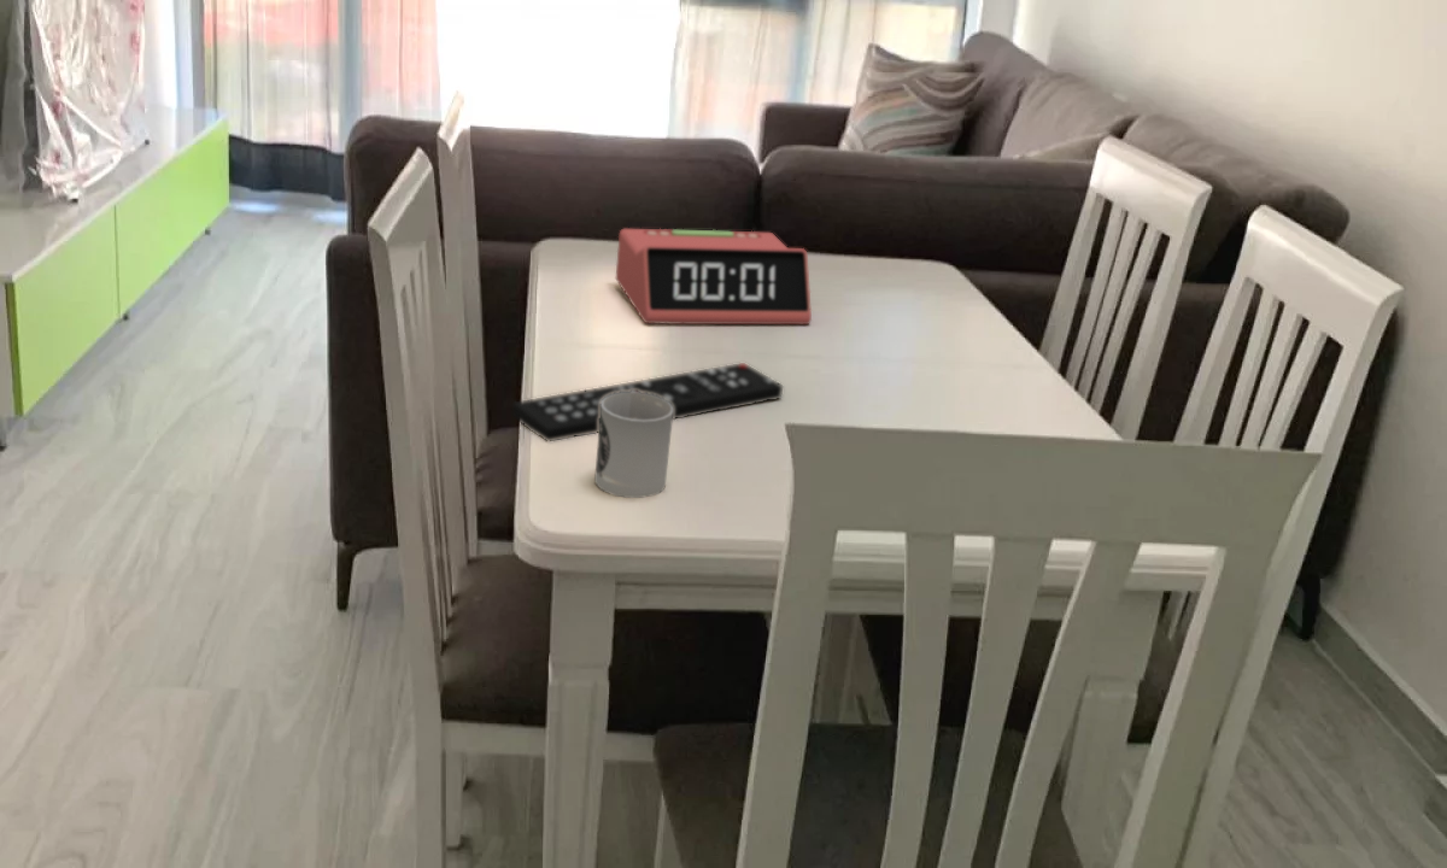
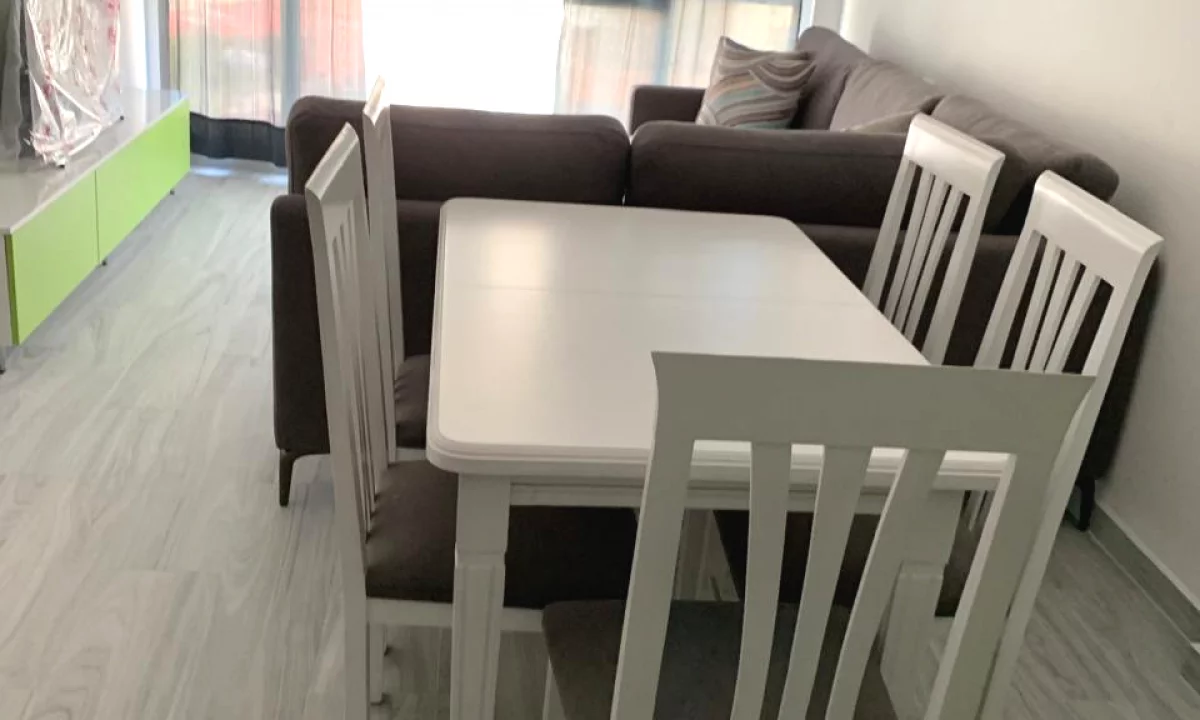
- cup (632, 438)
- remote control (654, 394)
- alarm clock (713, 270)
